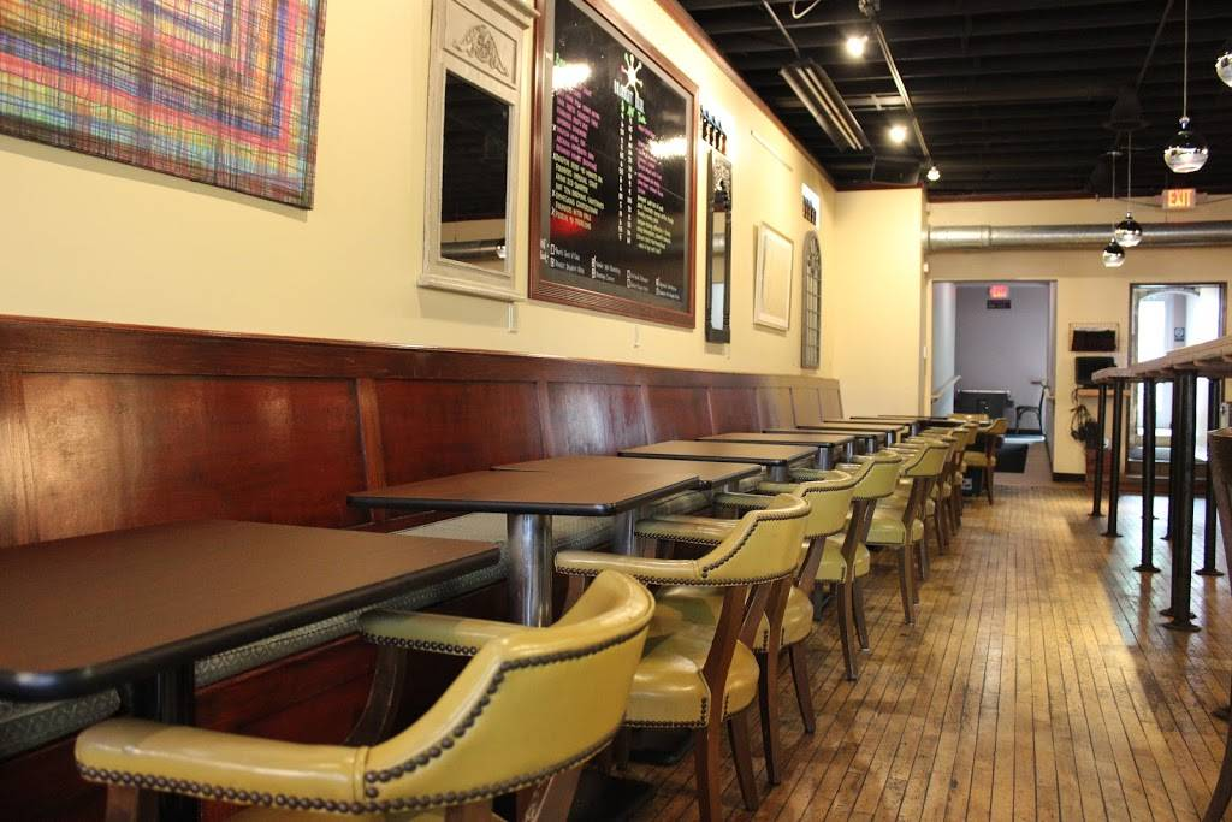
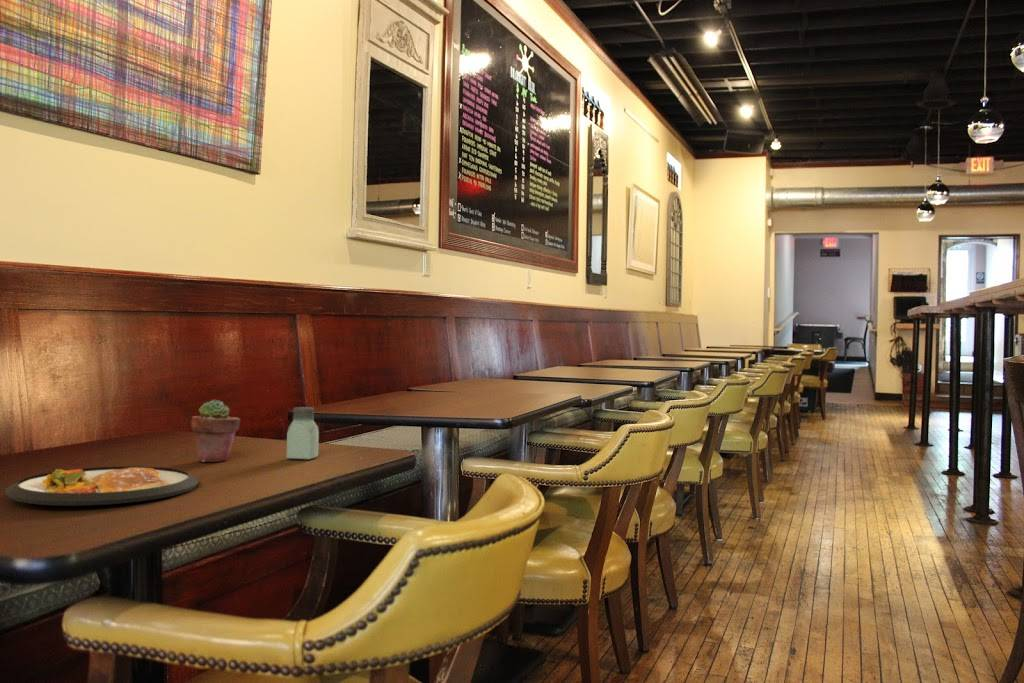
+ saltshaker (303, 432)
+ potted succulent (215, 429)
+ dish (106, 480)
